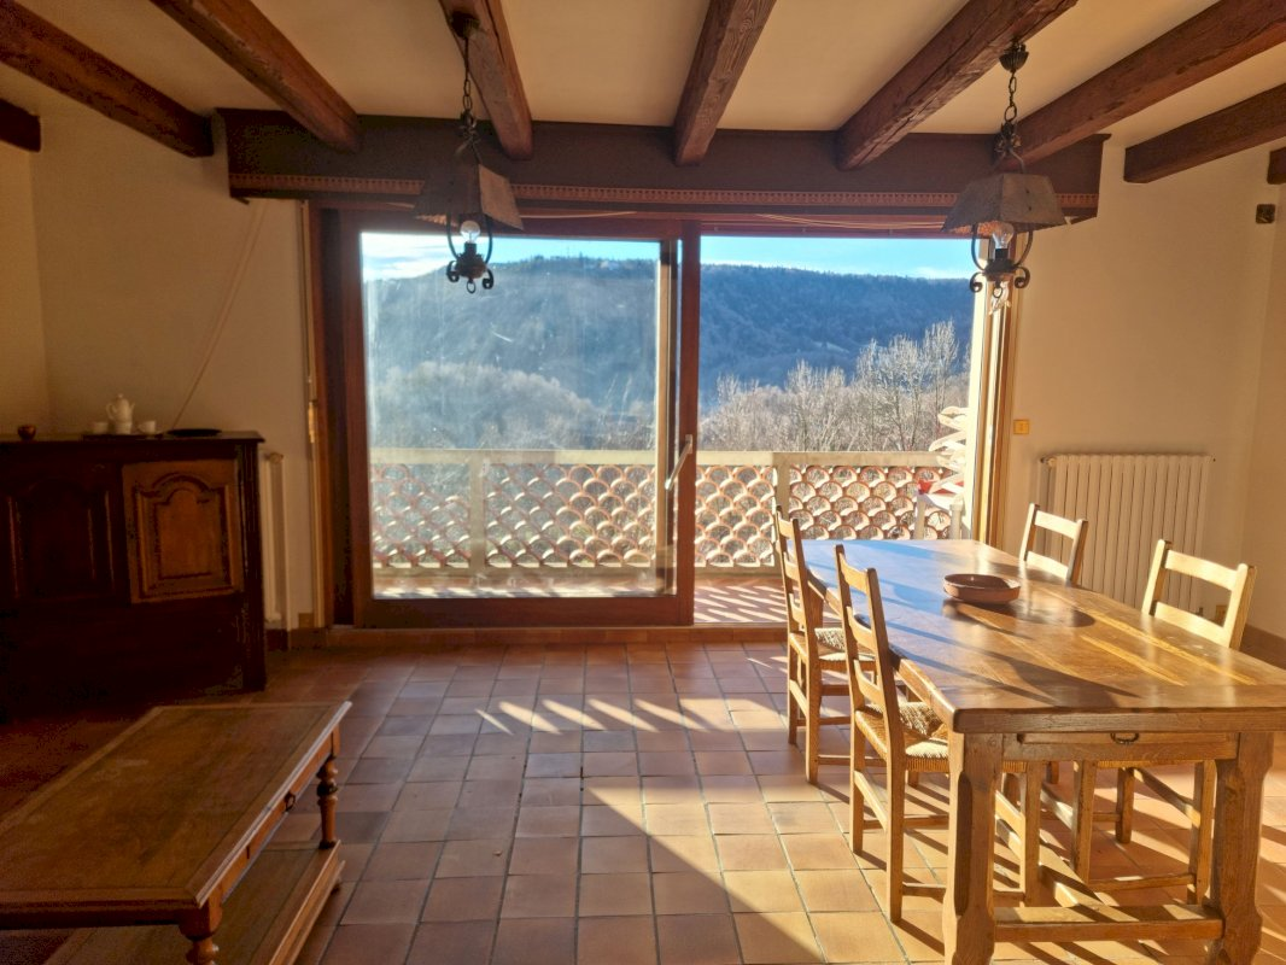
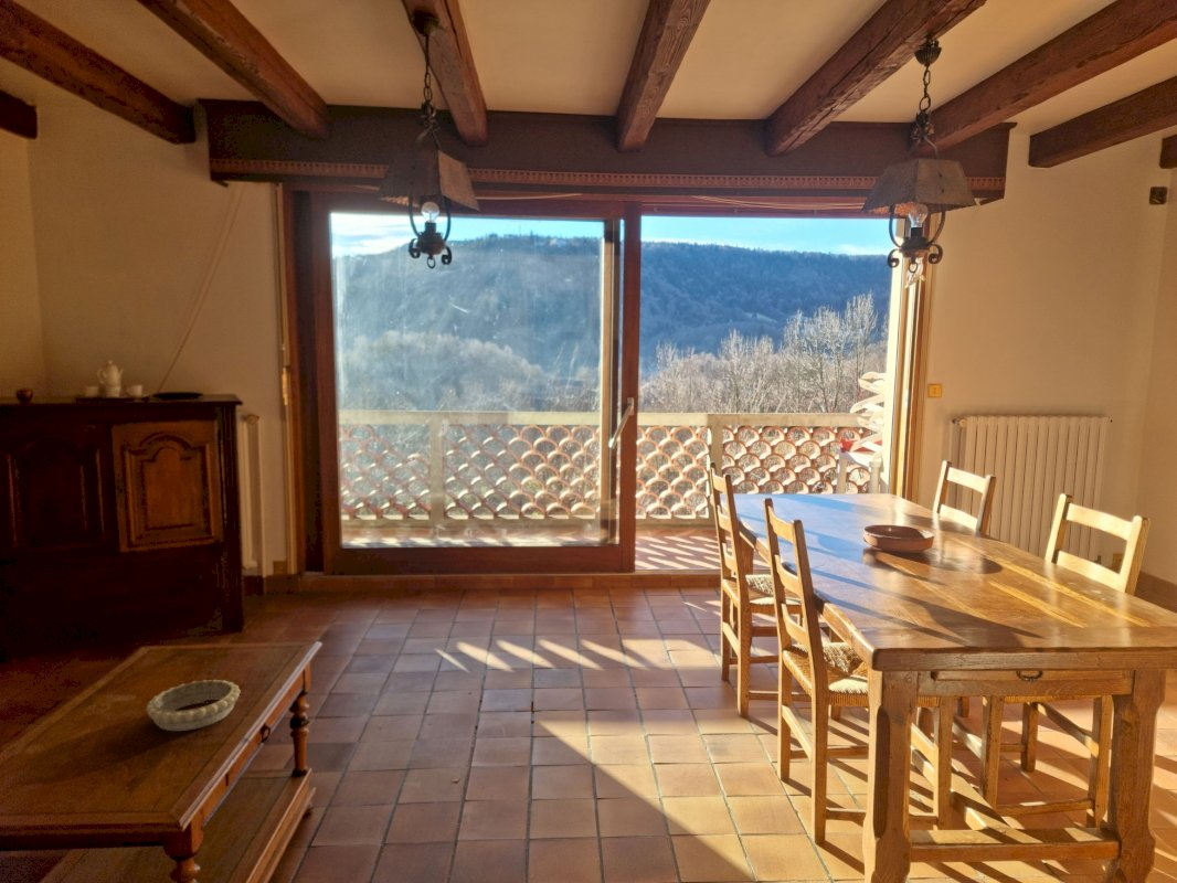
+ decorative bowl (194, 703)
